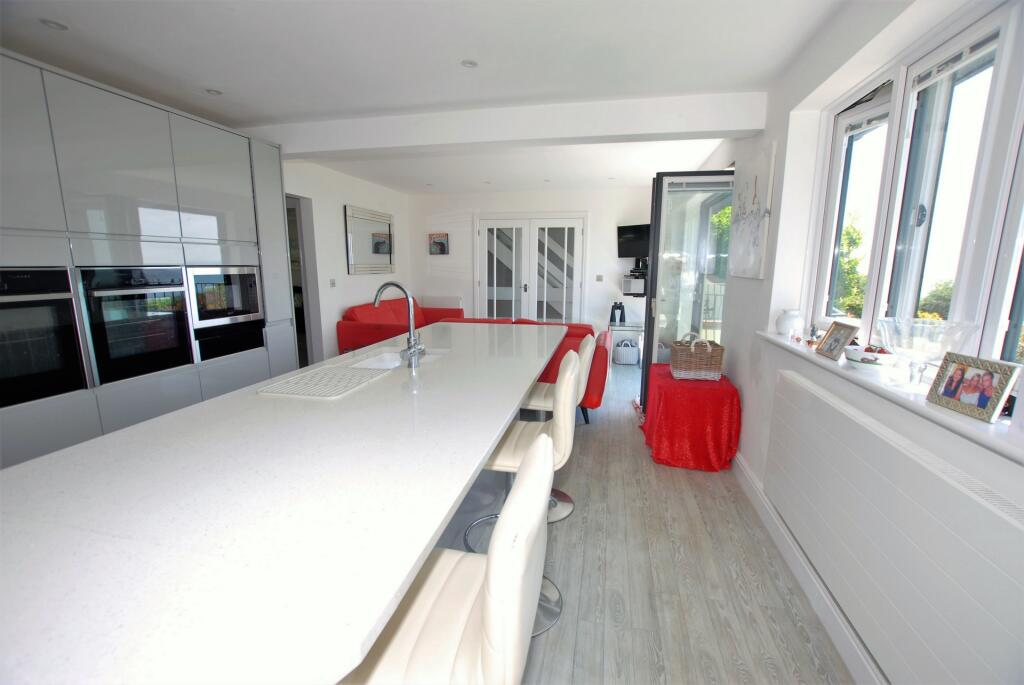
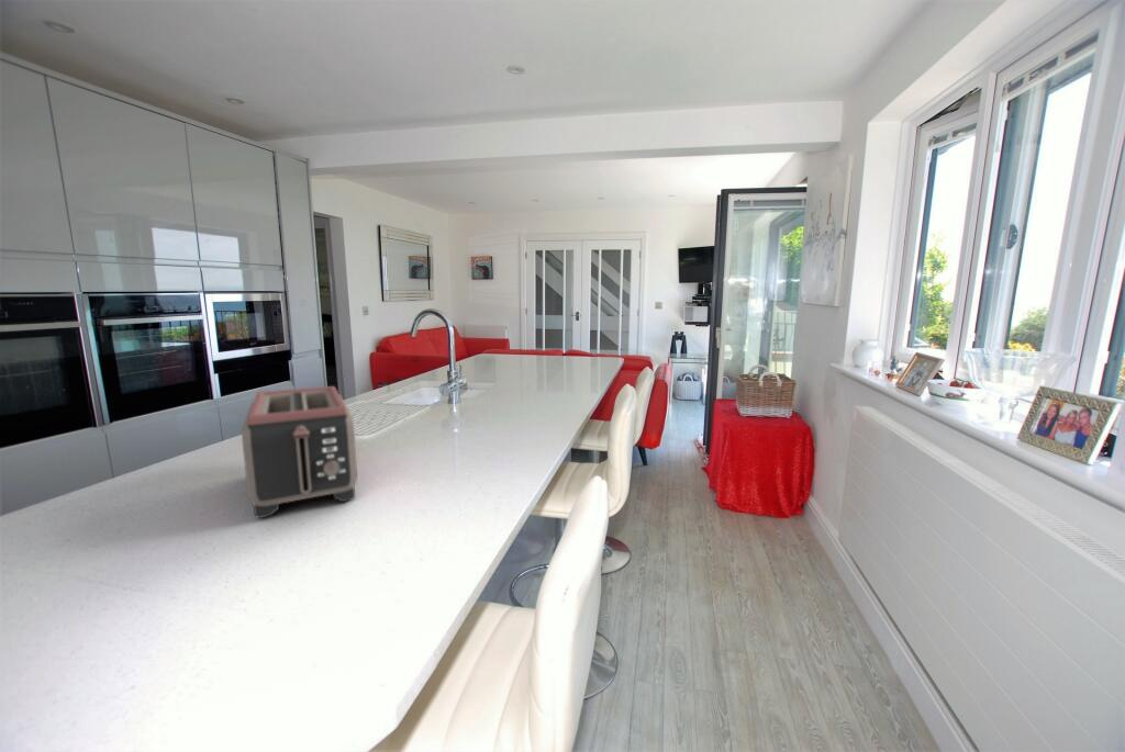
+ toaster (301, 445)
